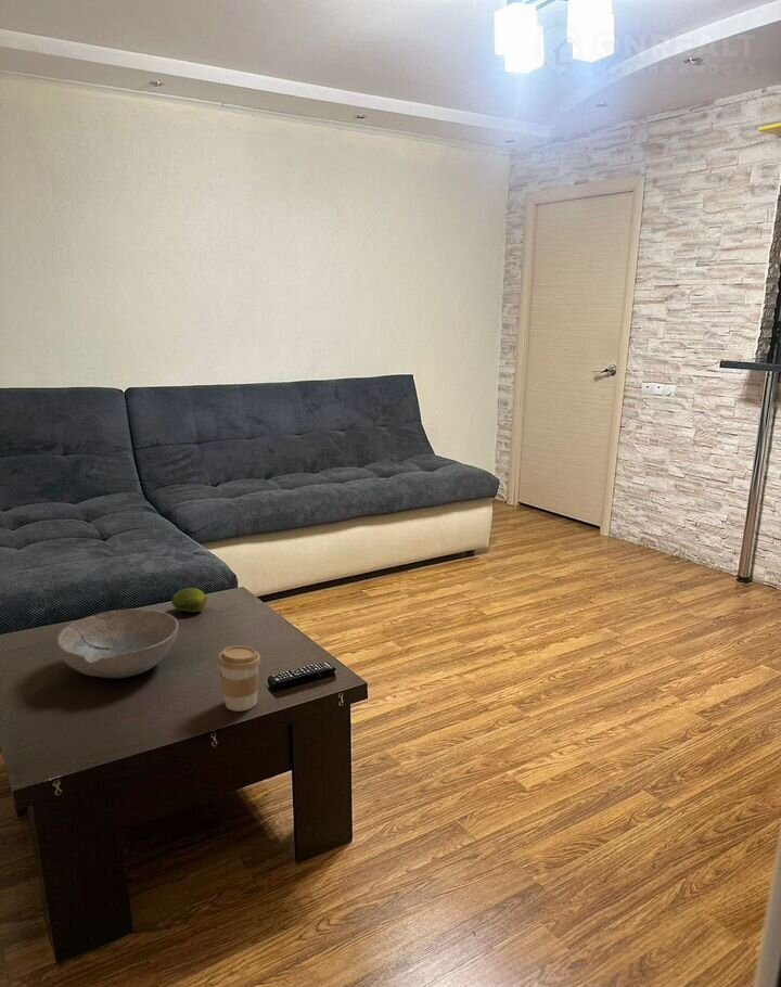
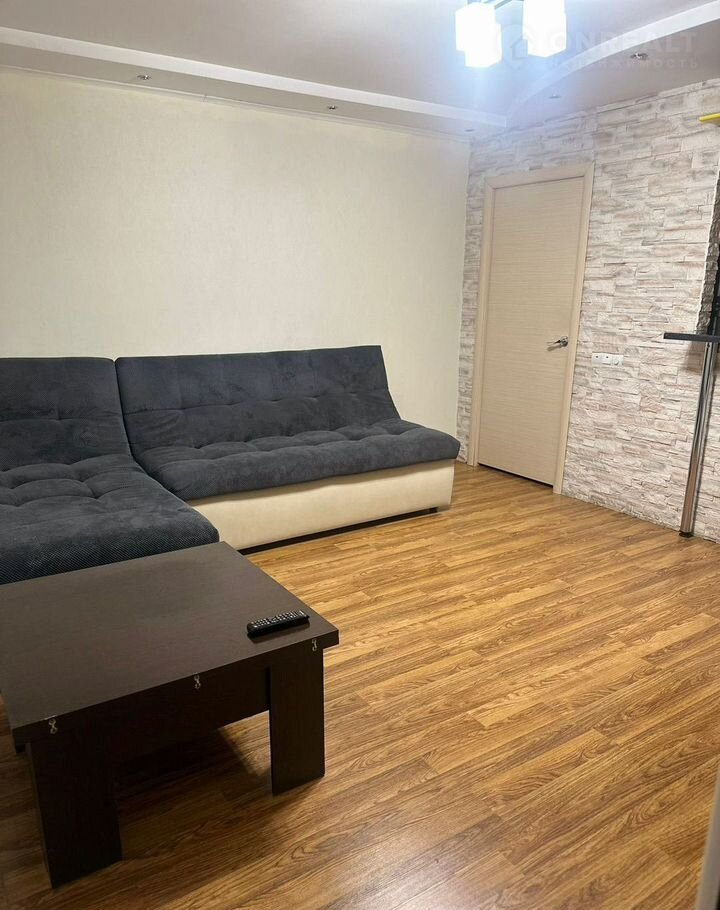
- fruit (189, 599)
- bowl (120, 648)
- coffee cup (240, 677)
